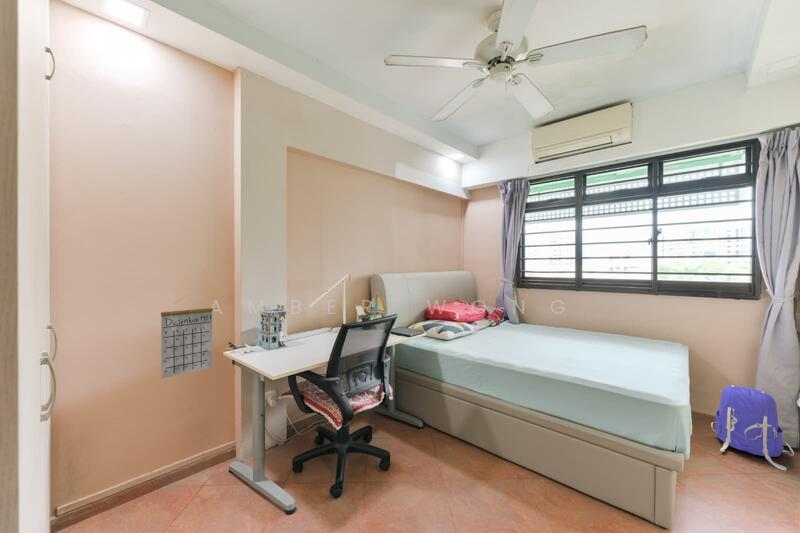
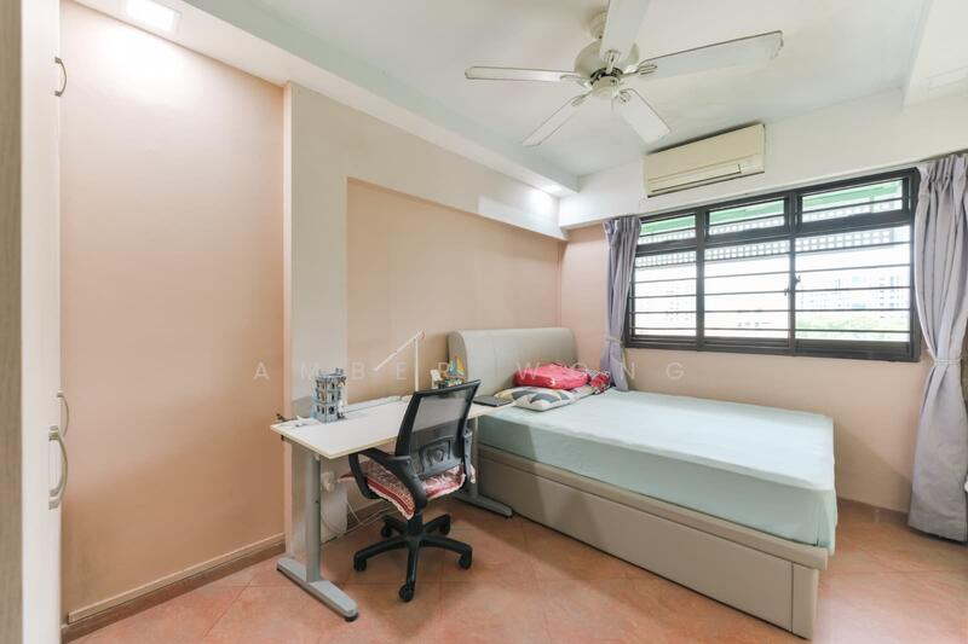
- backpack (749, 420)
- calendar (188, 333)
